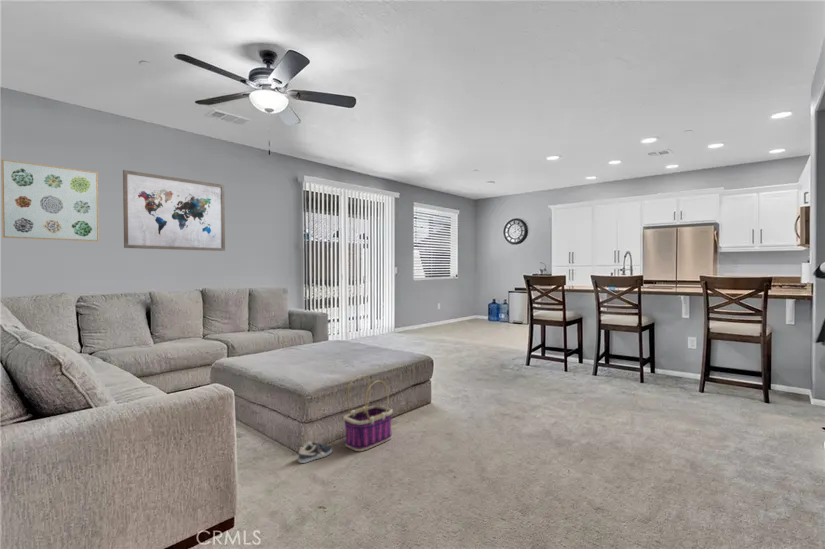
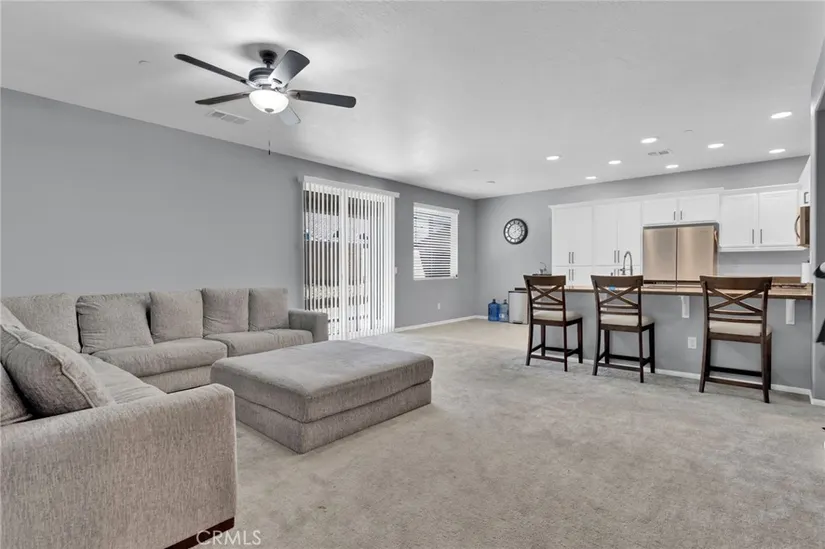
- basket (368, 409)
- wall art (178, 213)
- sneaker (316, 449)
- wall art (53, 203)
